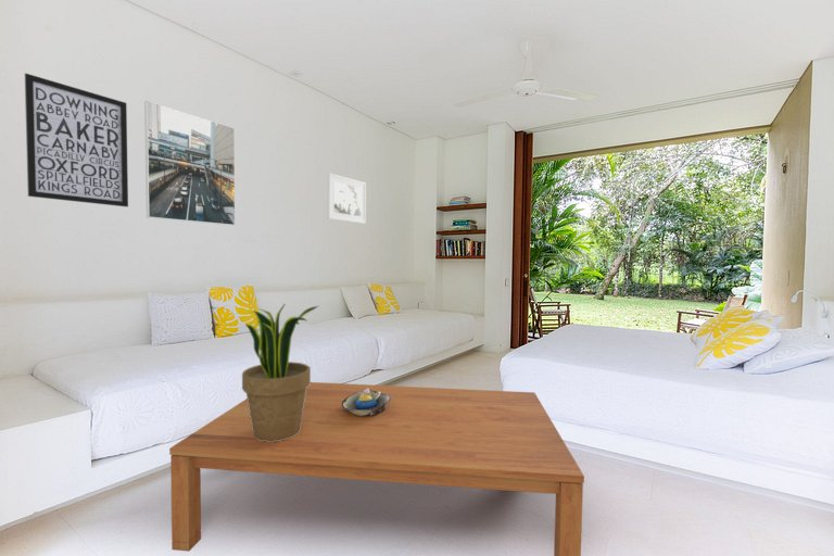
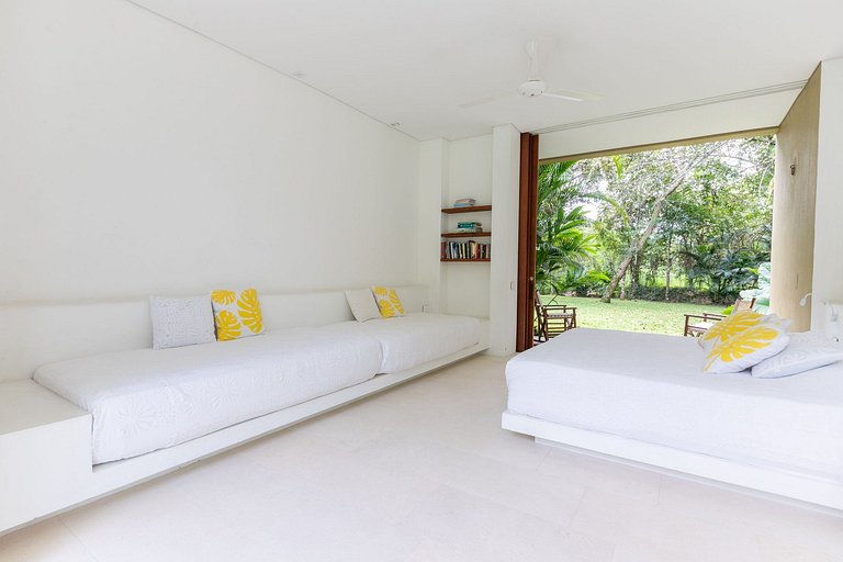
- potted plant (282, 366)
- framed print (348, 200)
- wall art (80, 146)
- decorative bowl (367, 396)
- coffee table (386, 457)
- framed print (193, 168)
